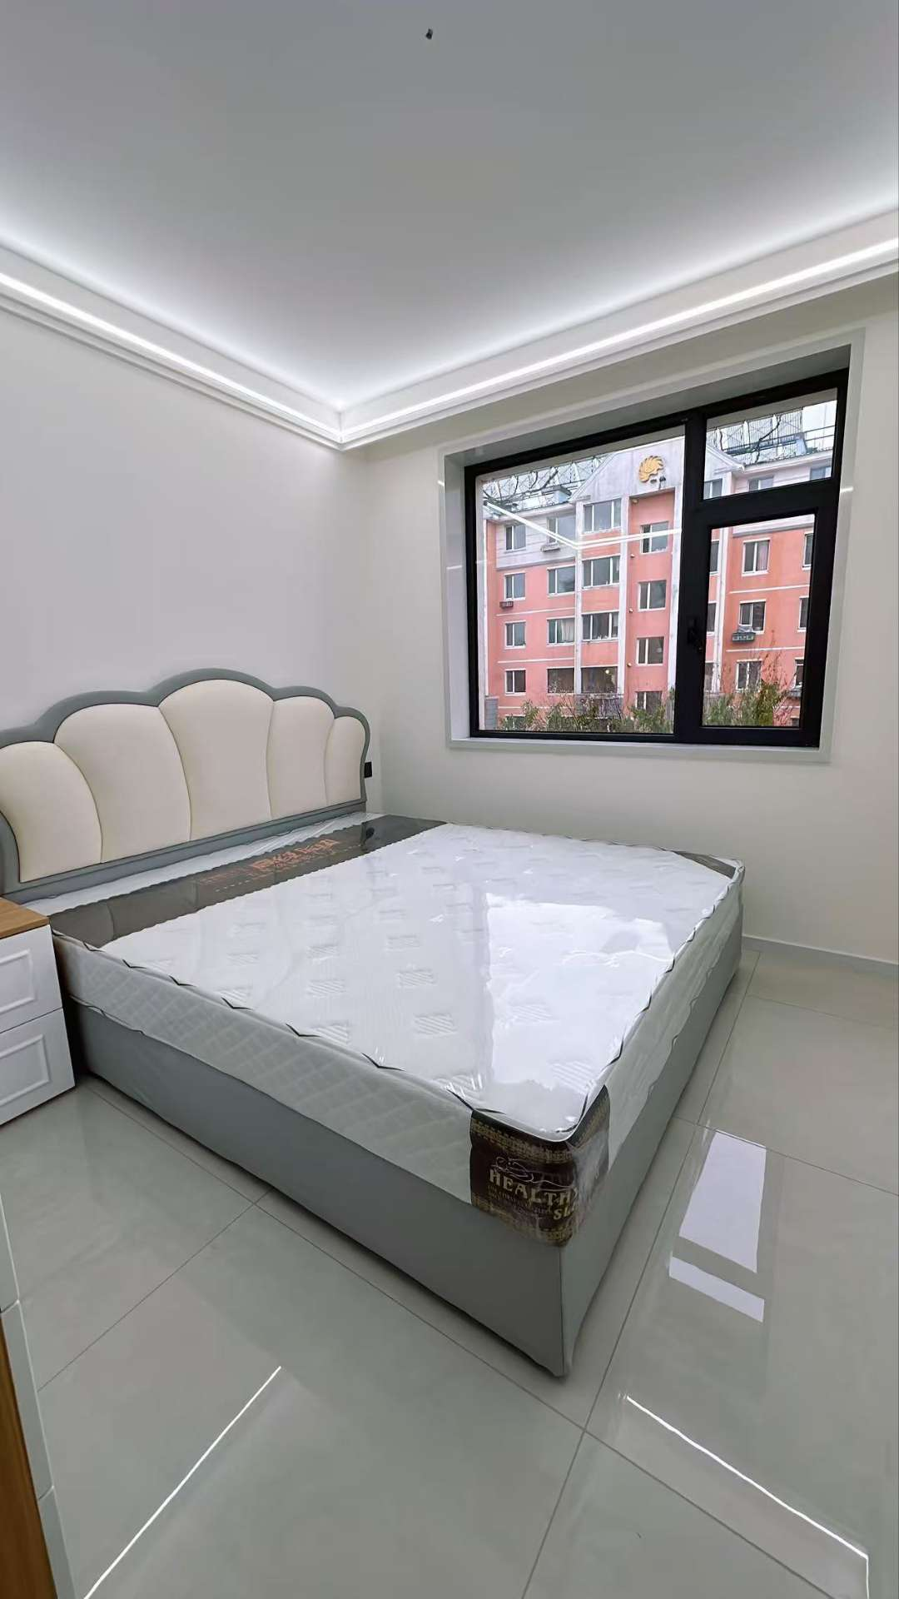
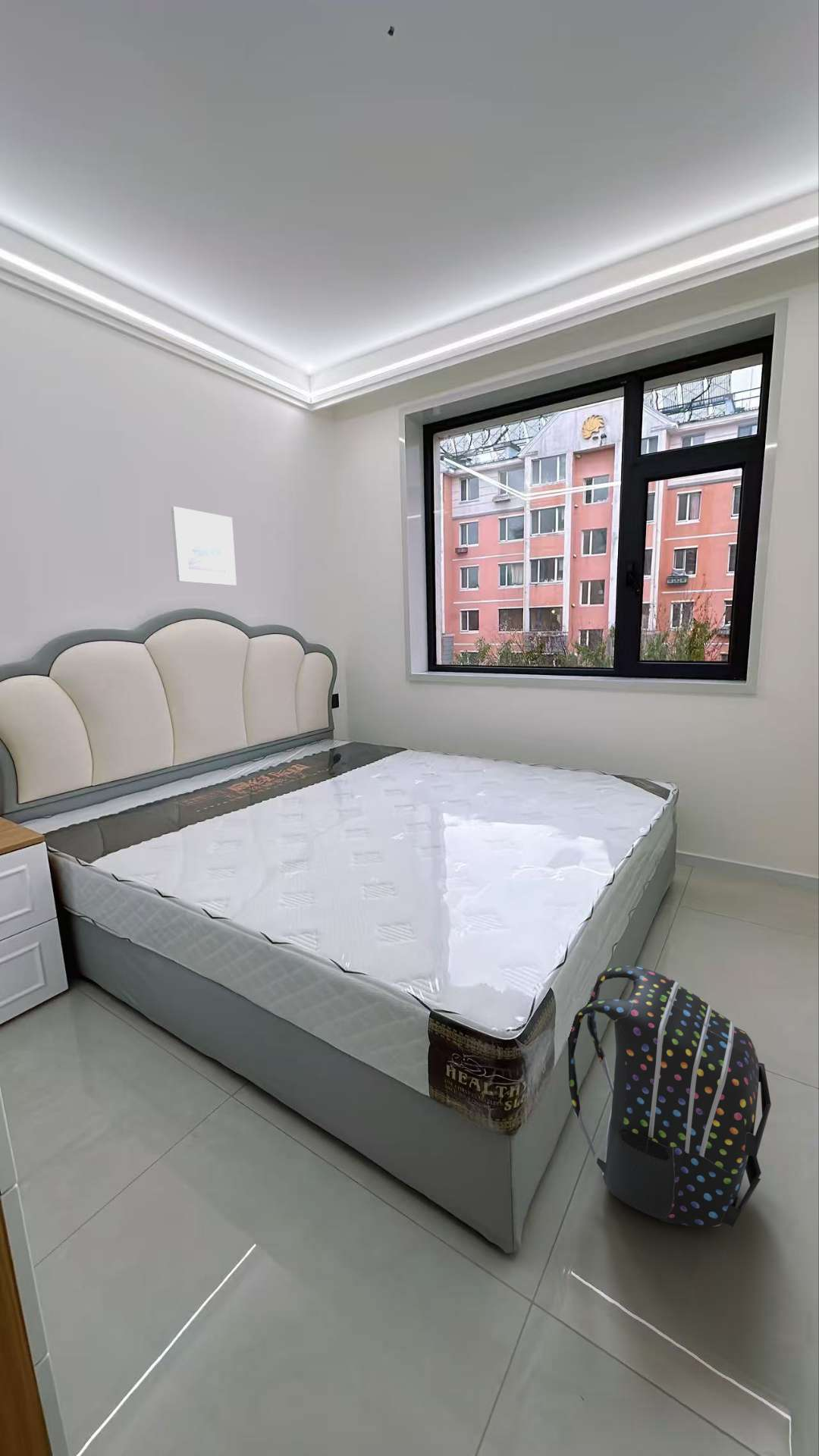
+ backpack (663, 1089)
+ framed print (205, 548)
